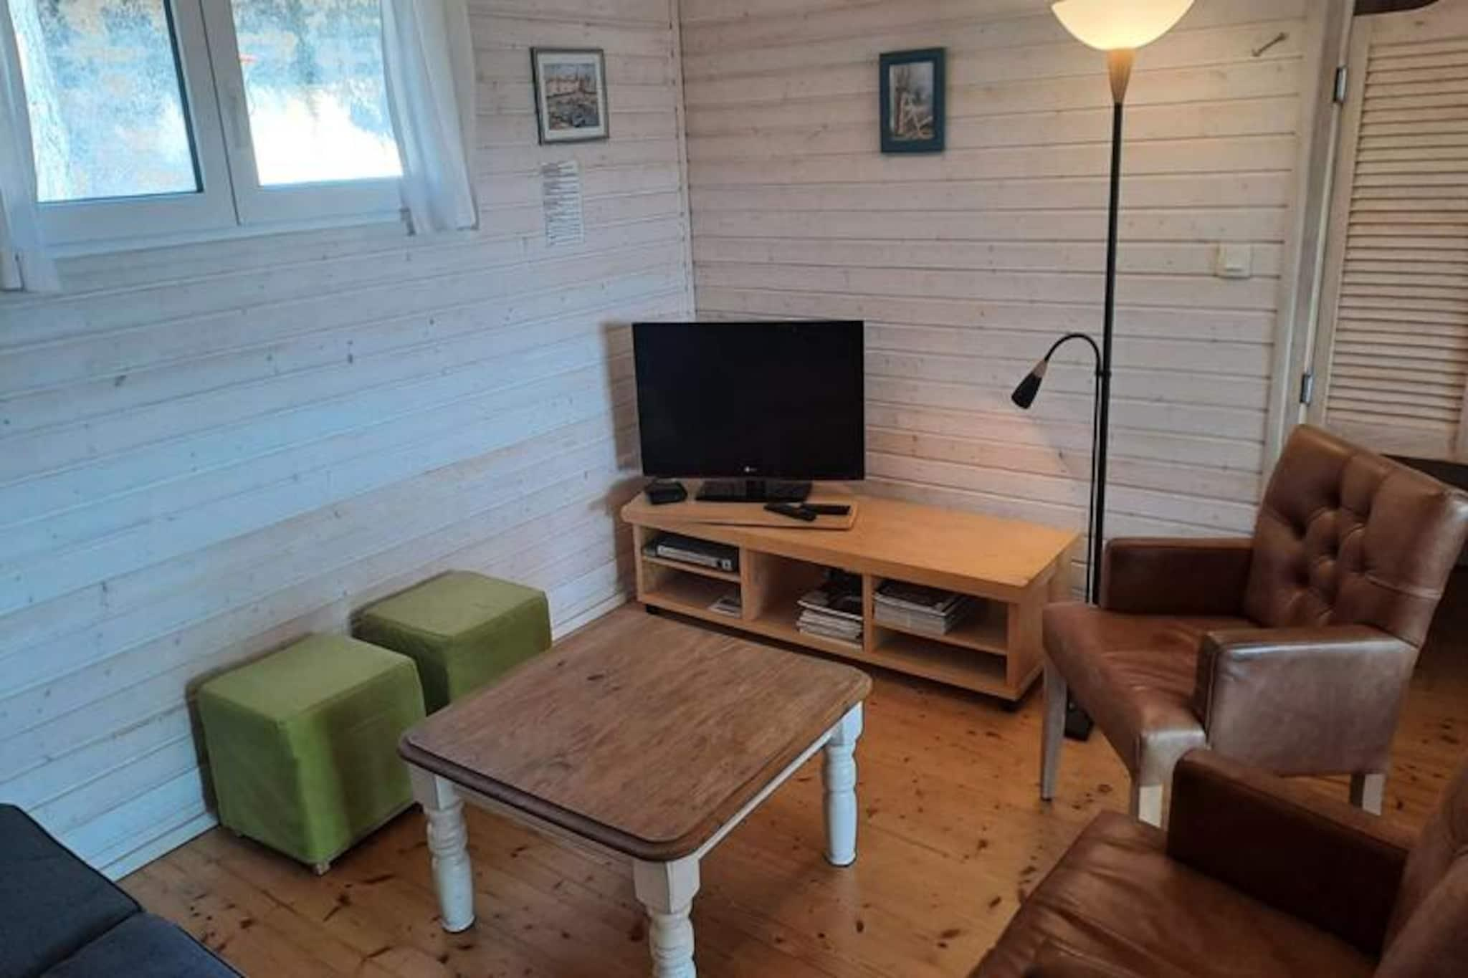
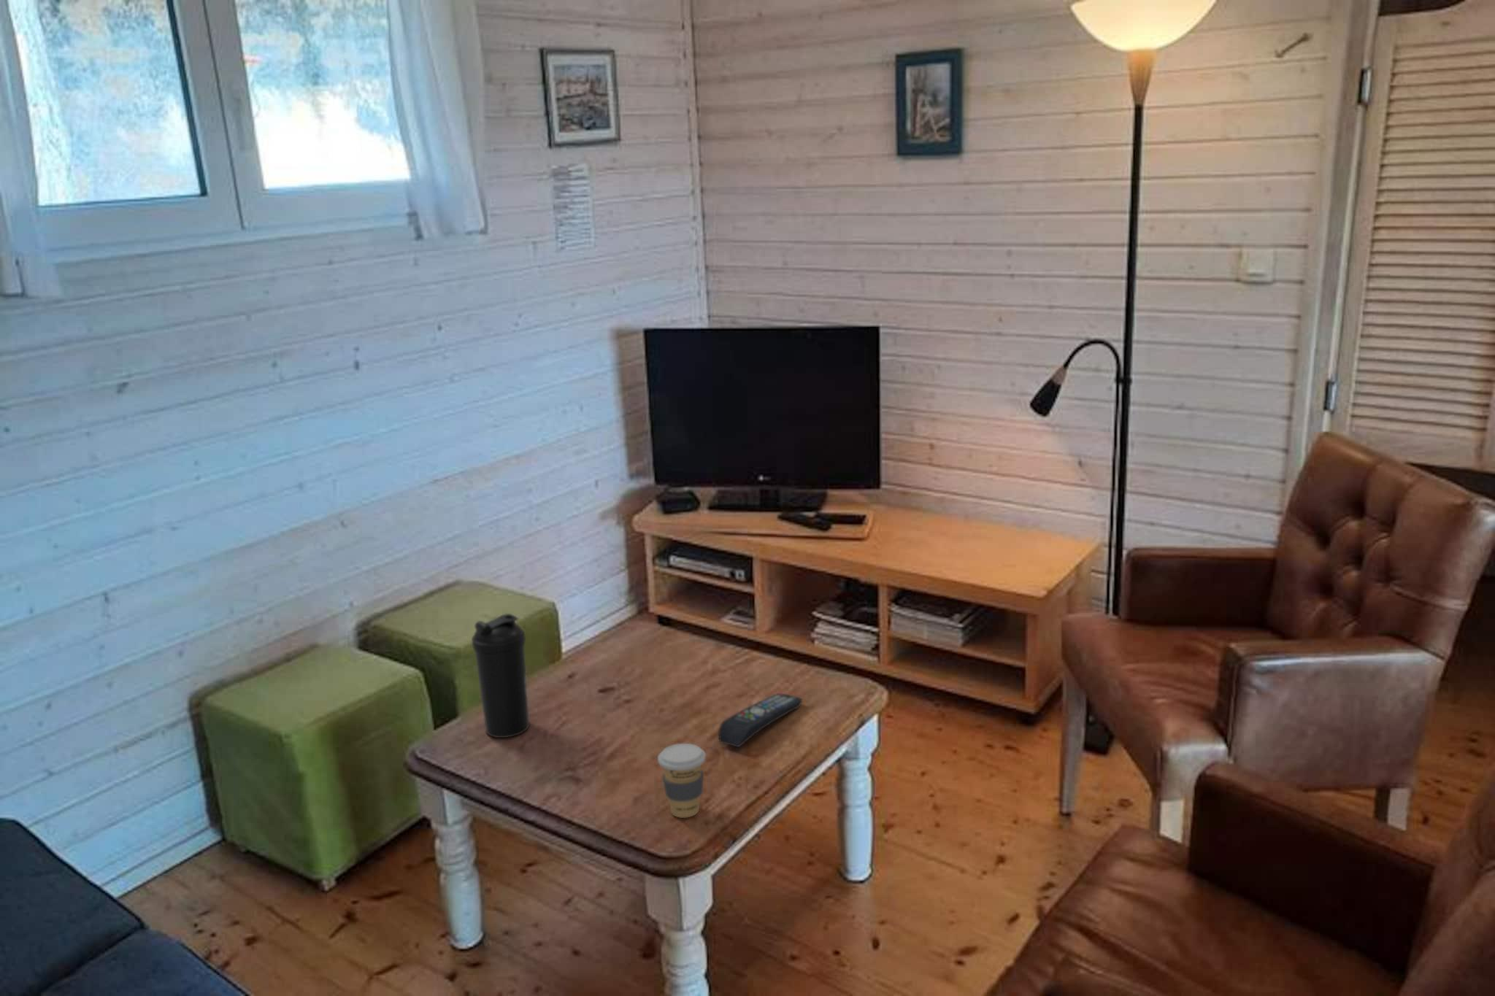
+ coffee cup (682, 781)
+ water bottle (502, 675)
+ remote control (760, 716)
